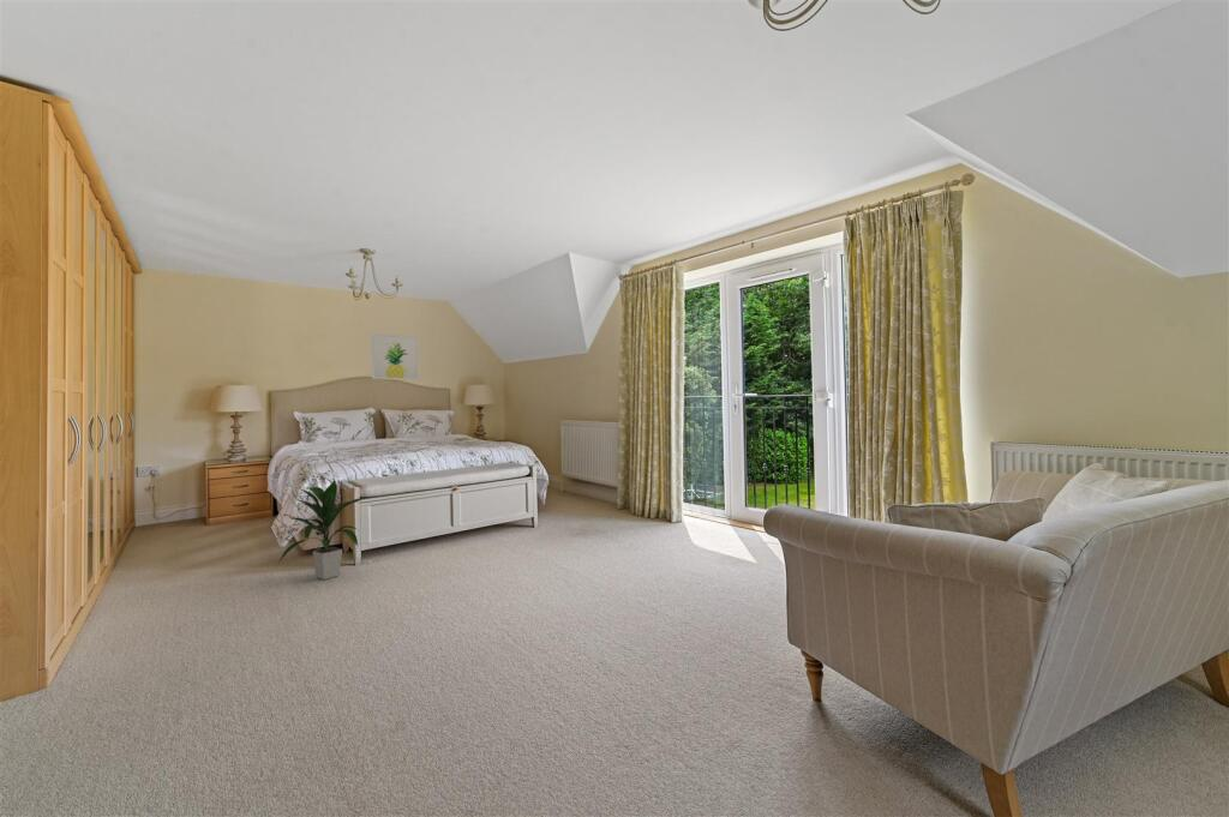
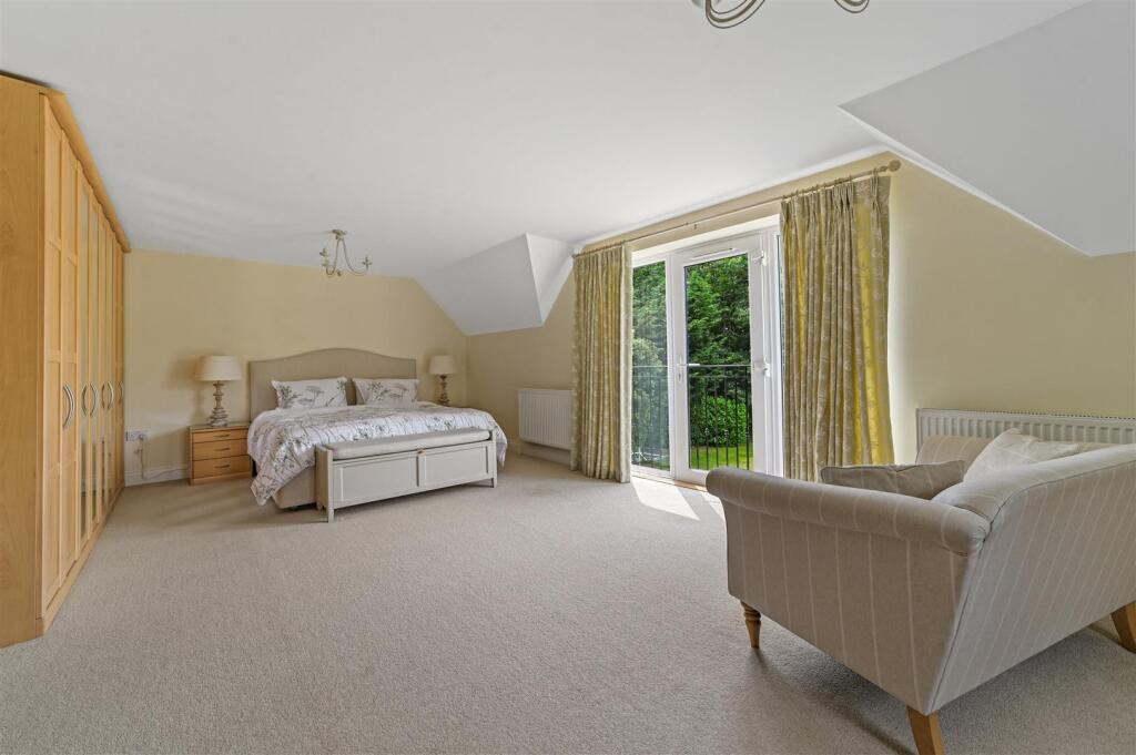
- wall art (395, 356)
- indoor plant (323, 527)
